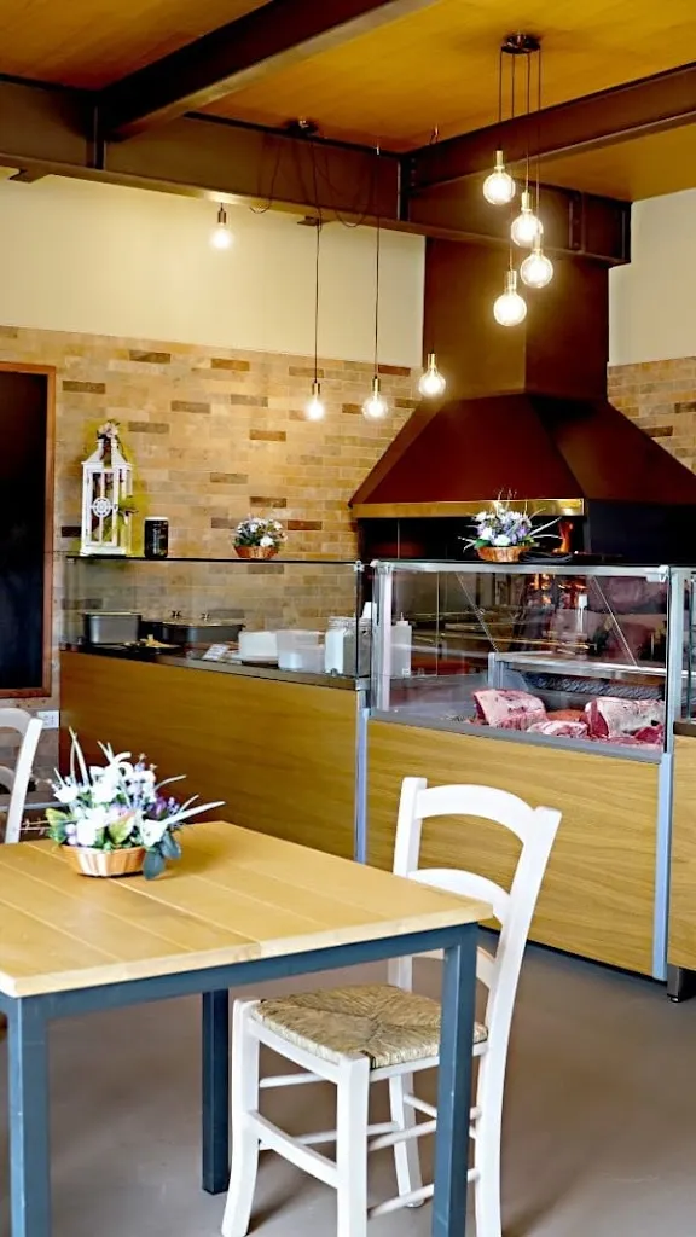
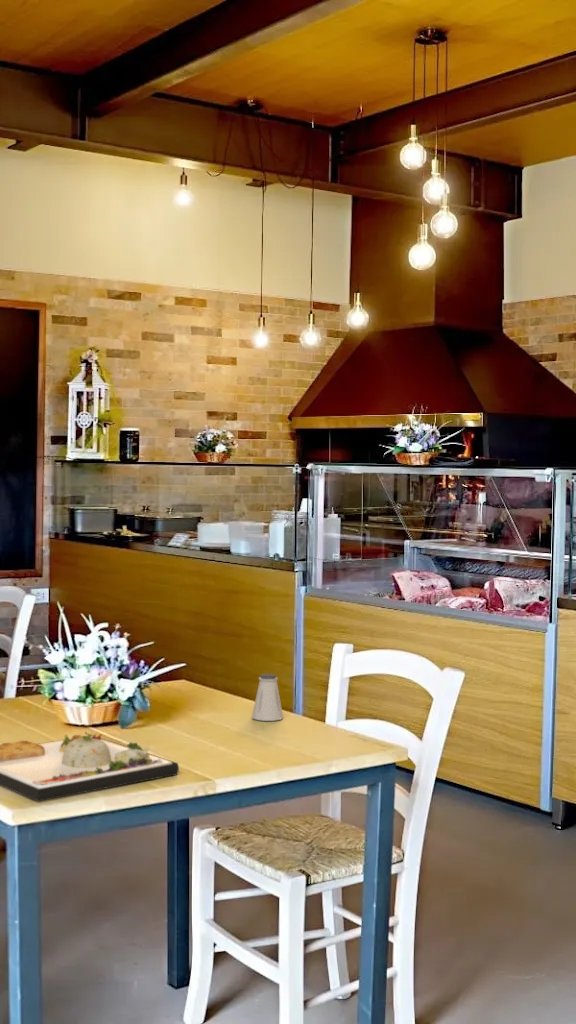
+ saltshaker (267, 696)
+ dinner plate (67, 752)
